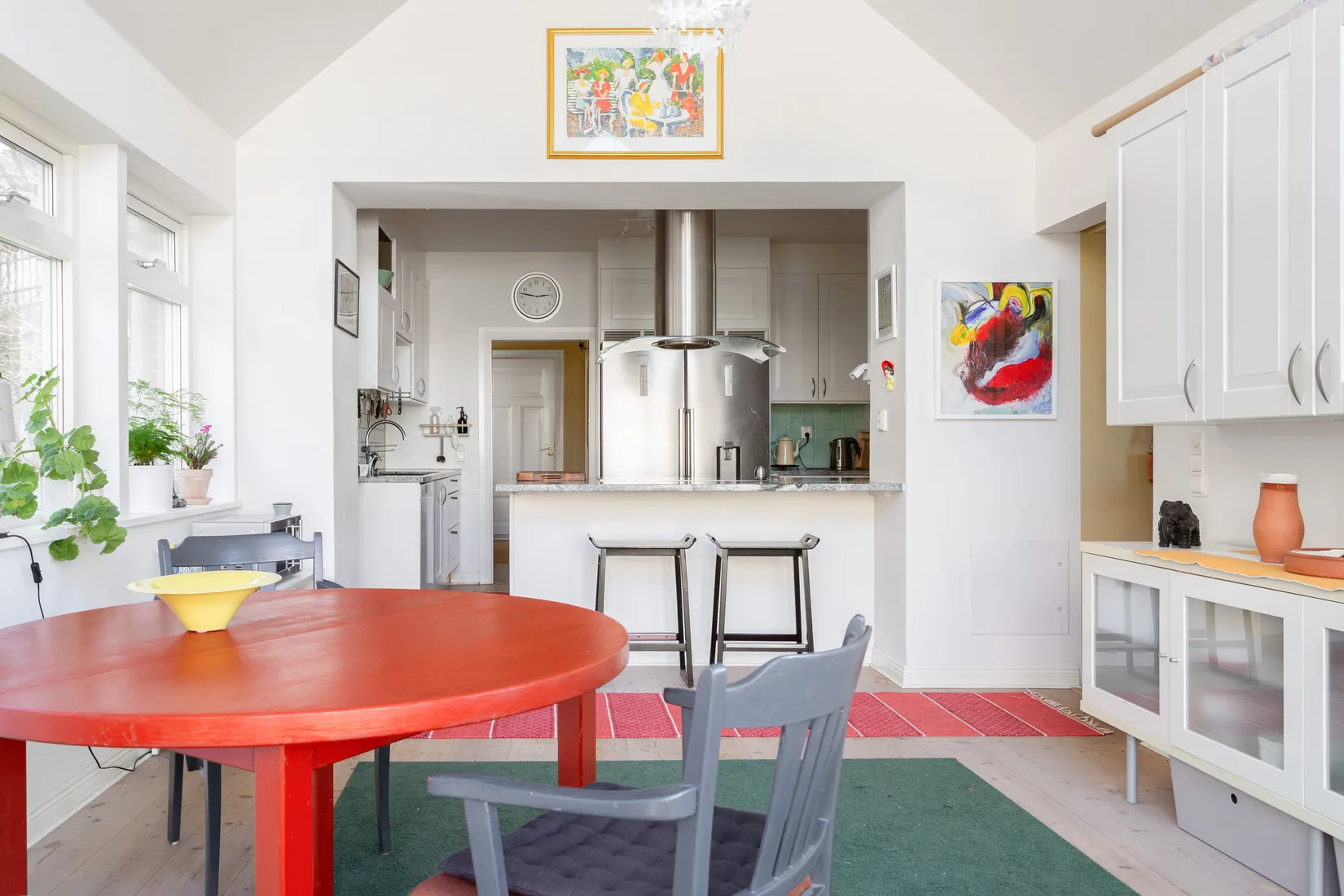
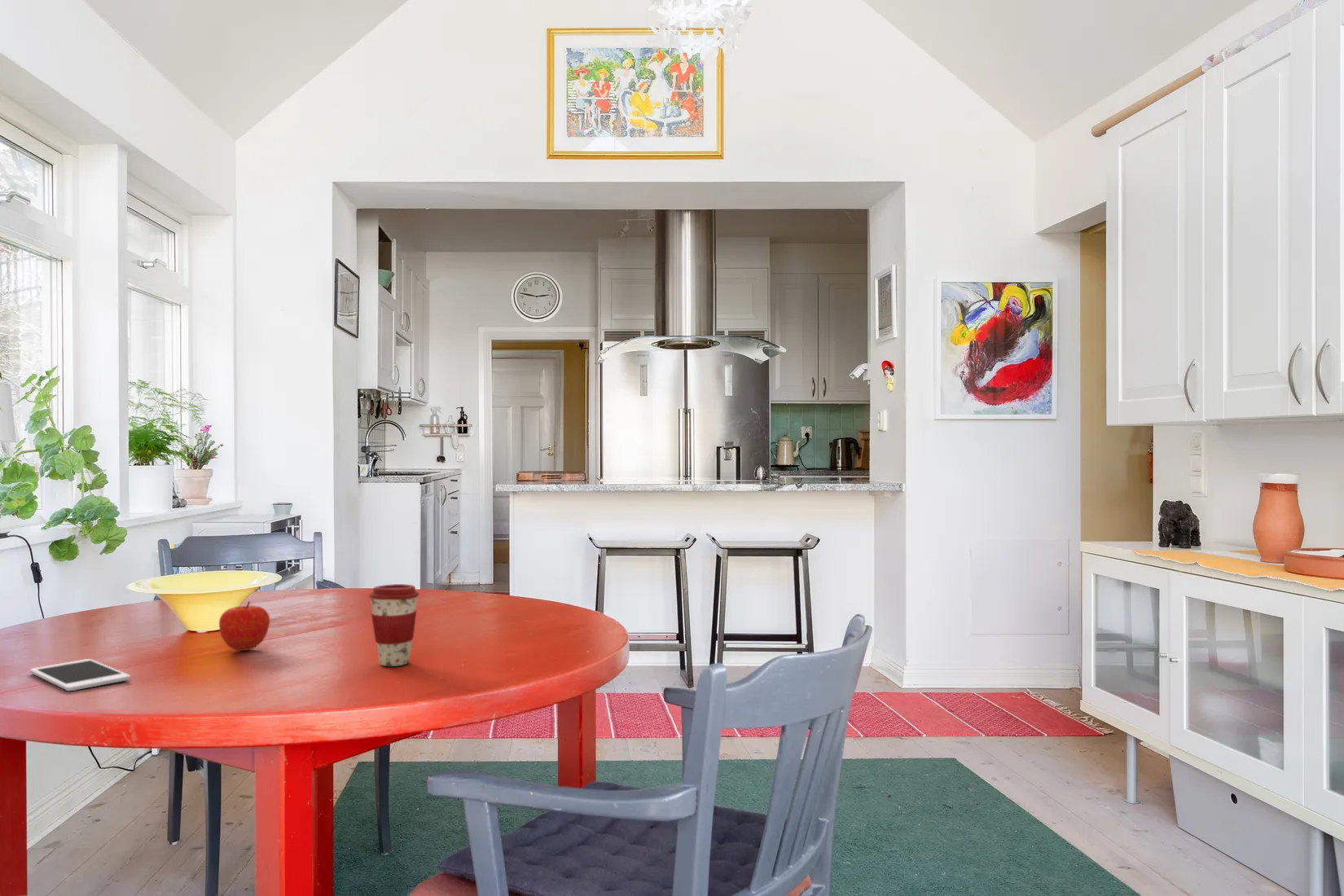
+ coffee cup (394, 624)
+ cell phone (79, 674)
+ fruit (244, 625)
